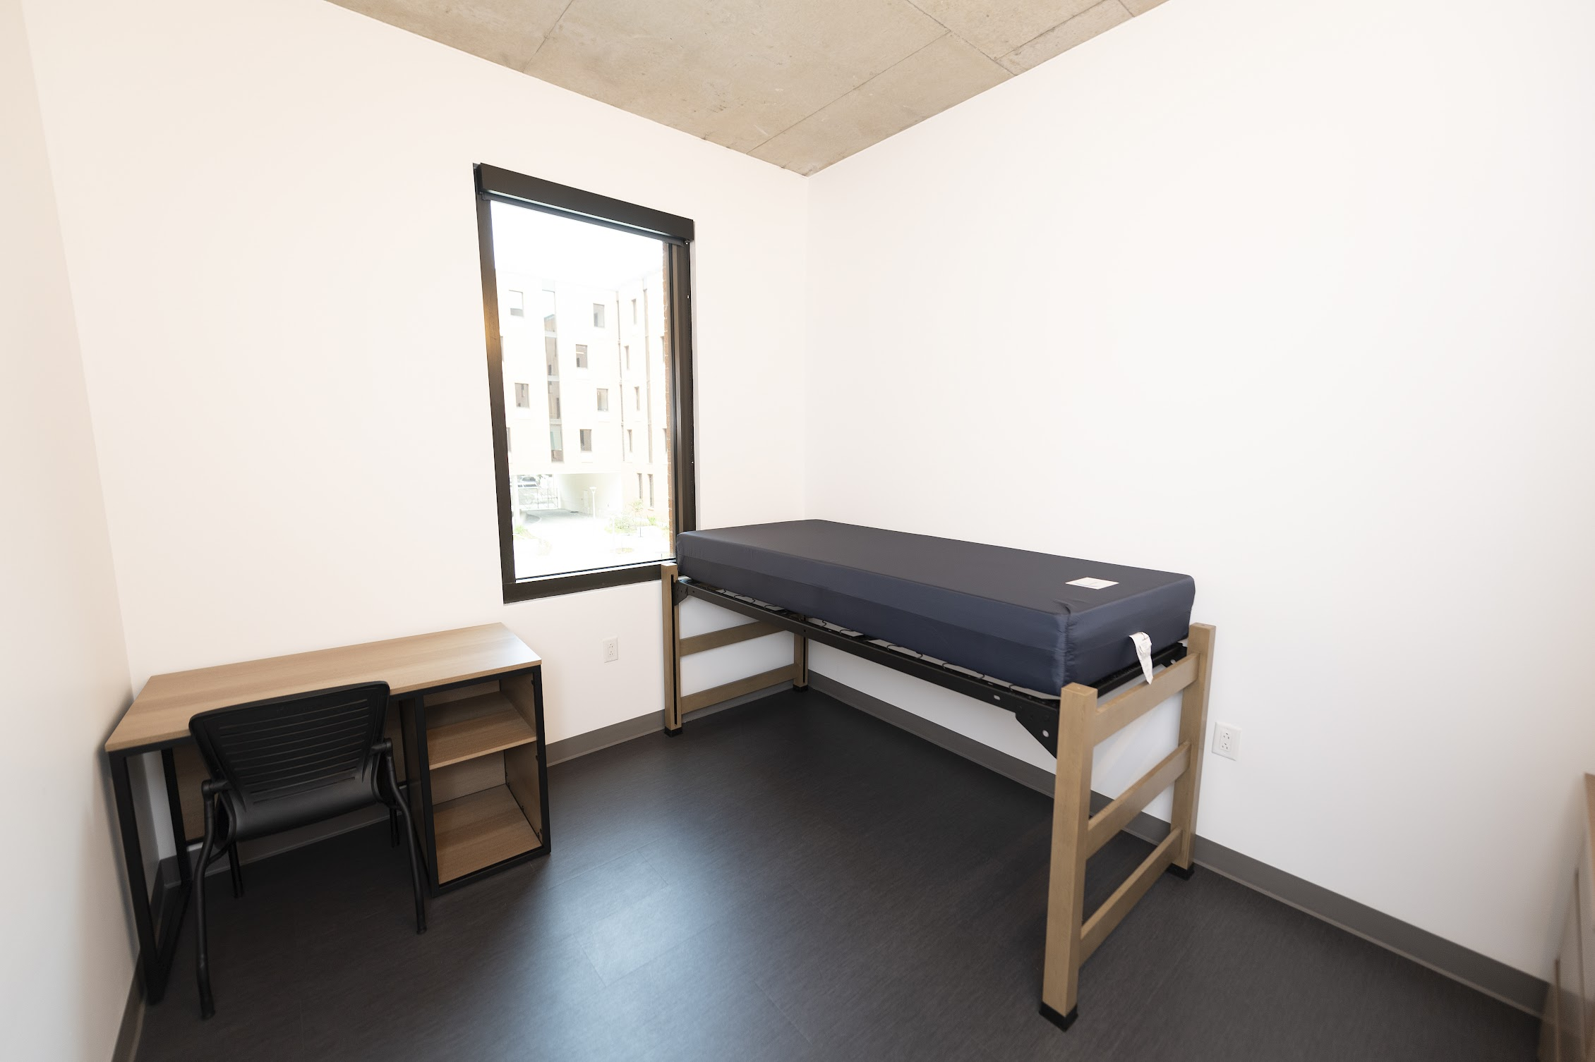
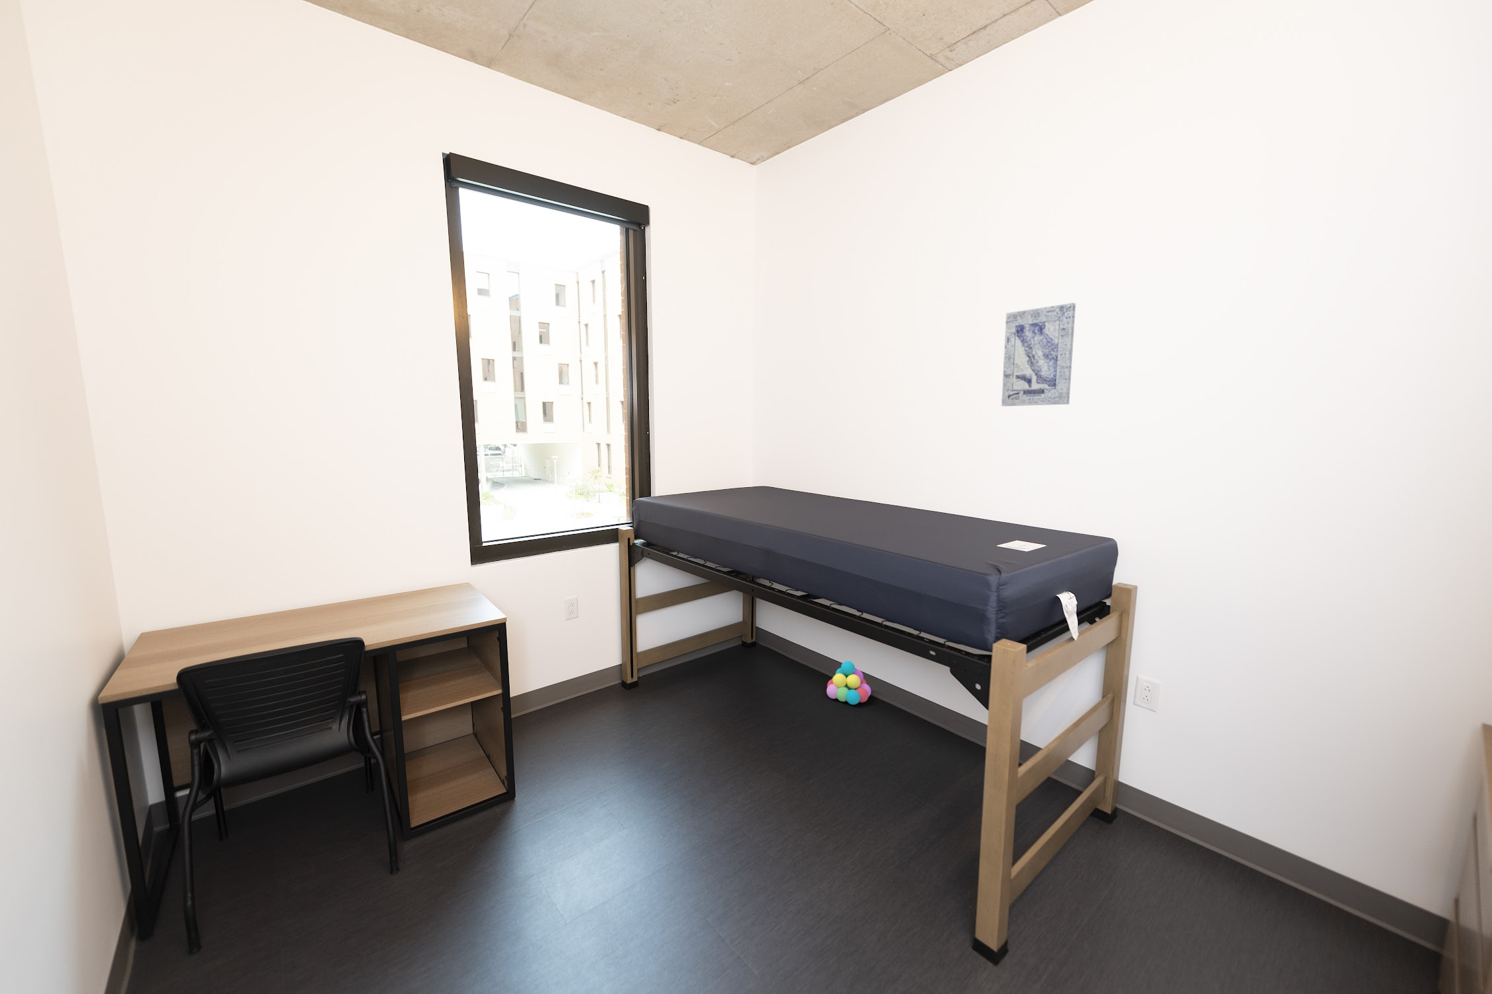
+ wall art (1036, 357)
+ ball (849, 679)
